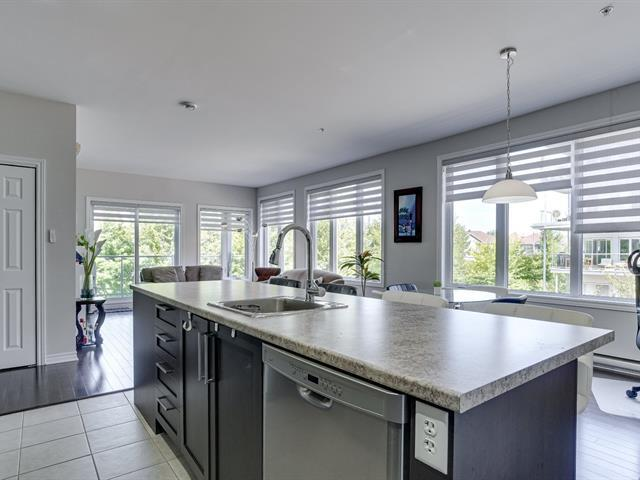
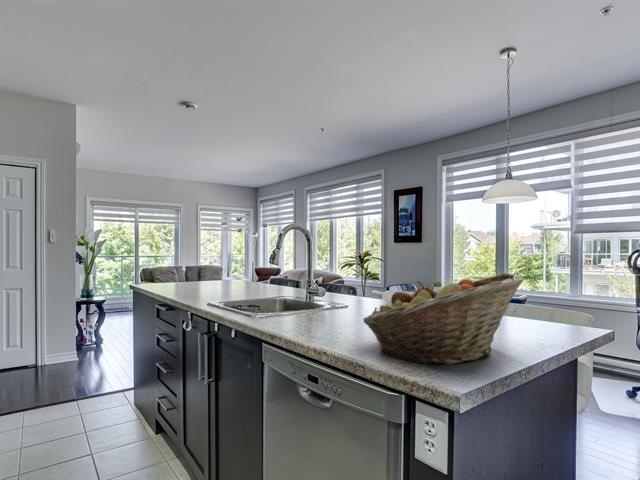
+ fruit basket (442, 310)
